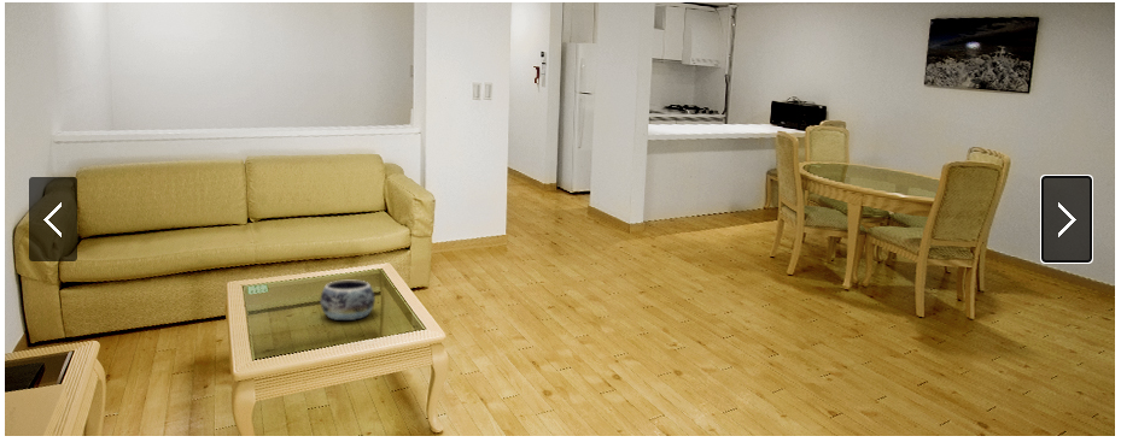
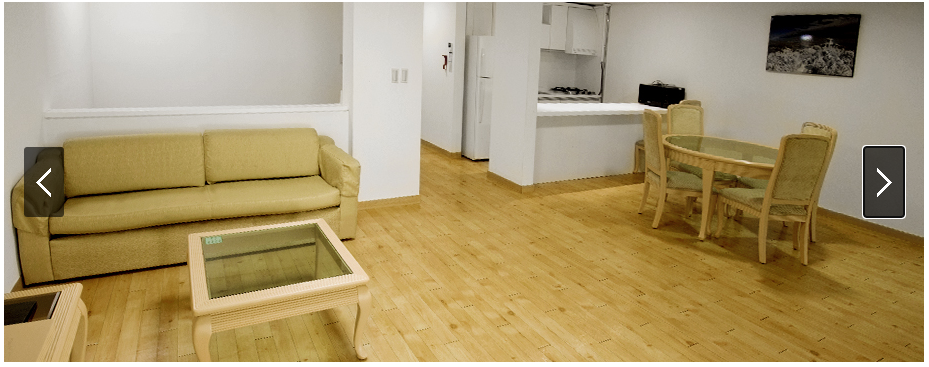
- decorative bowl (348, 300)
